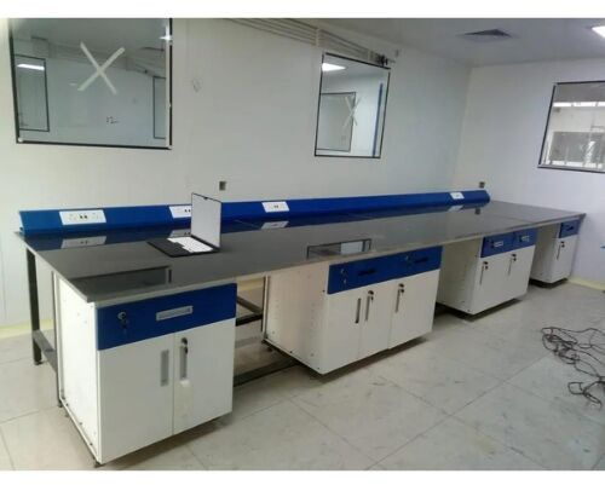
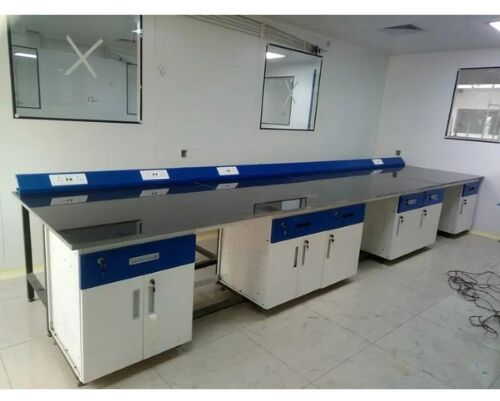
- laptop (191, 221)
